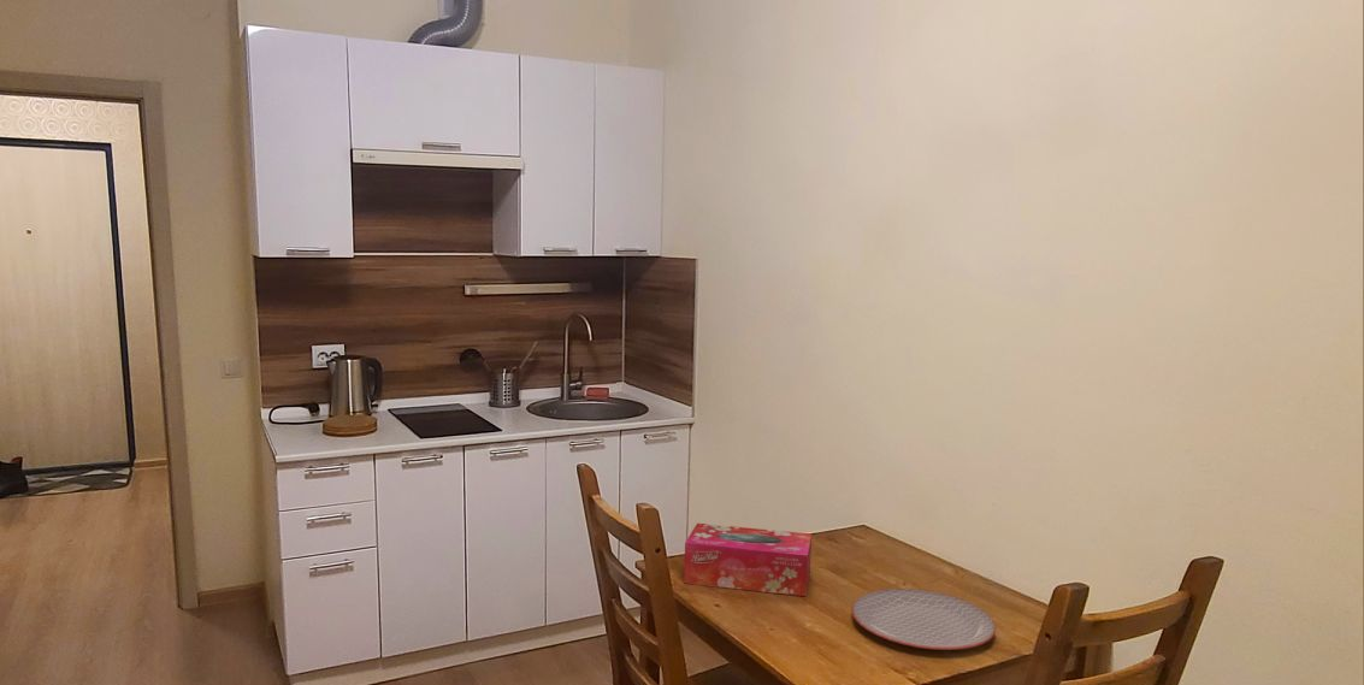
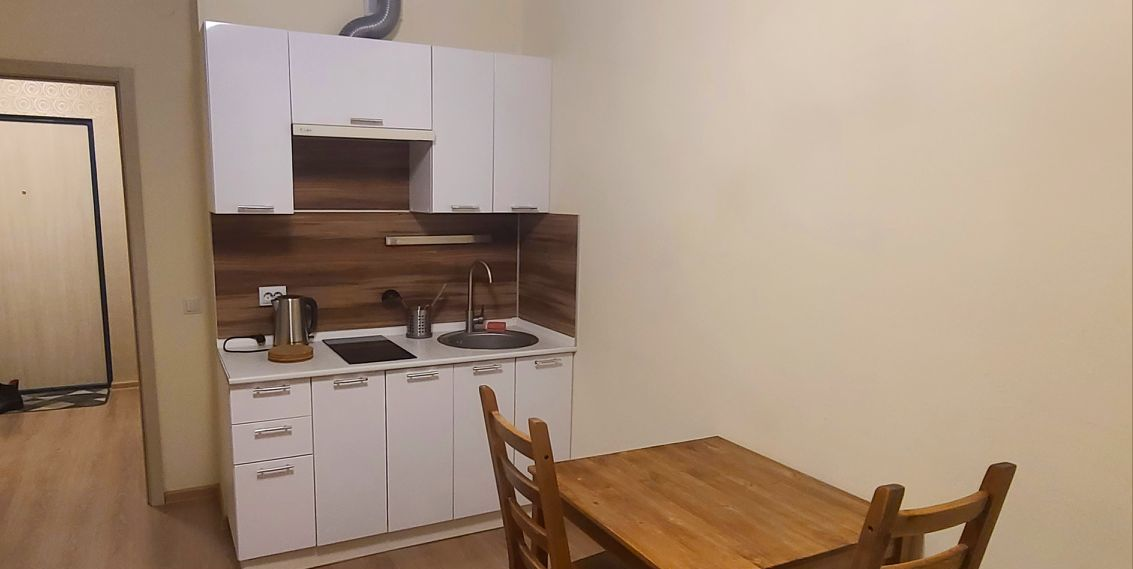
- plate (921, 621)
- tissue box (749, 557)
